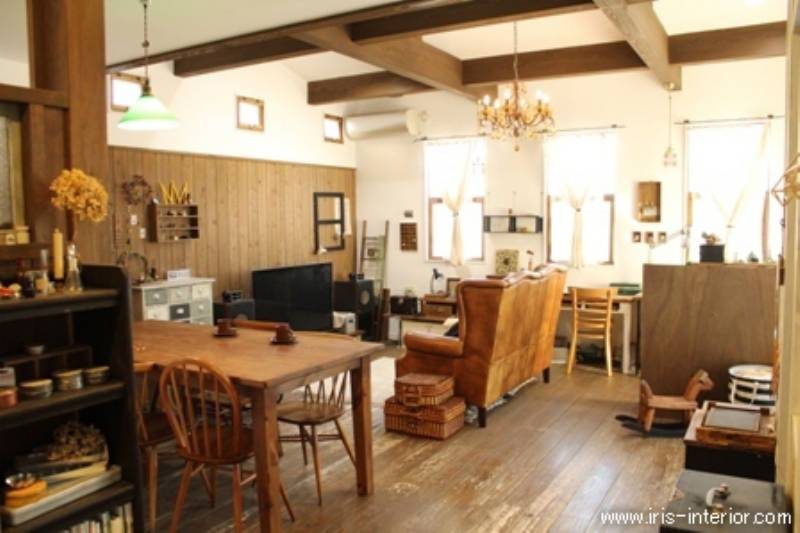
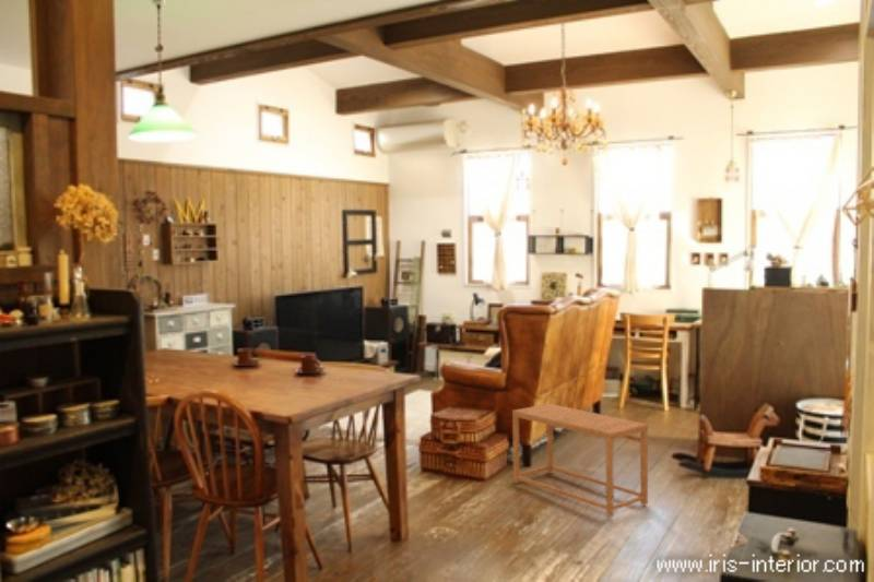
+ side table (572, 472)
